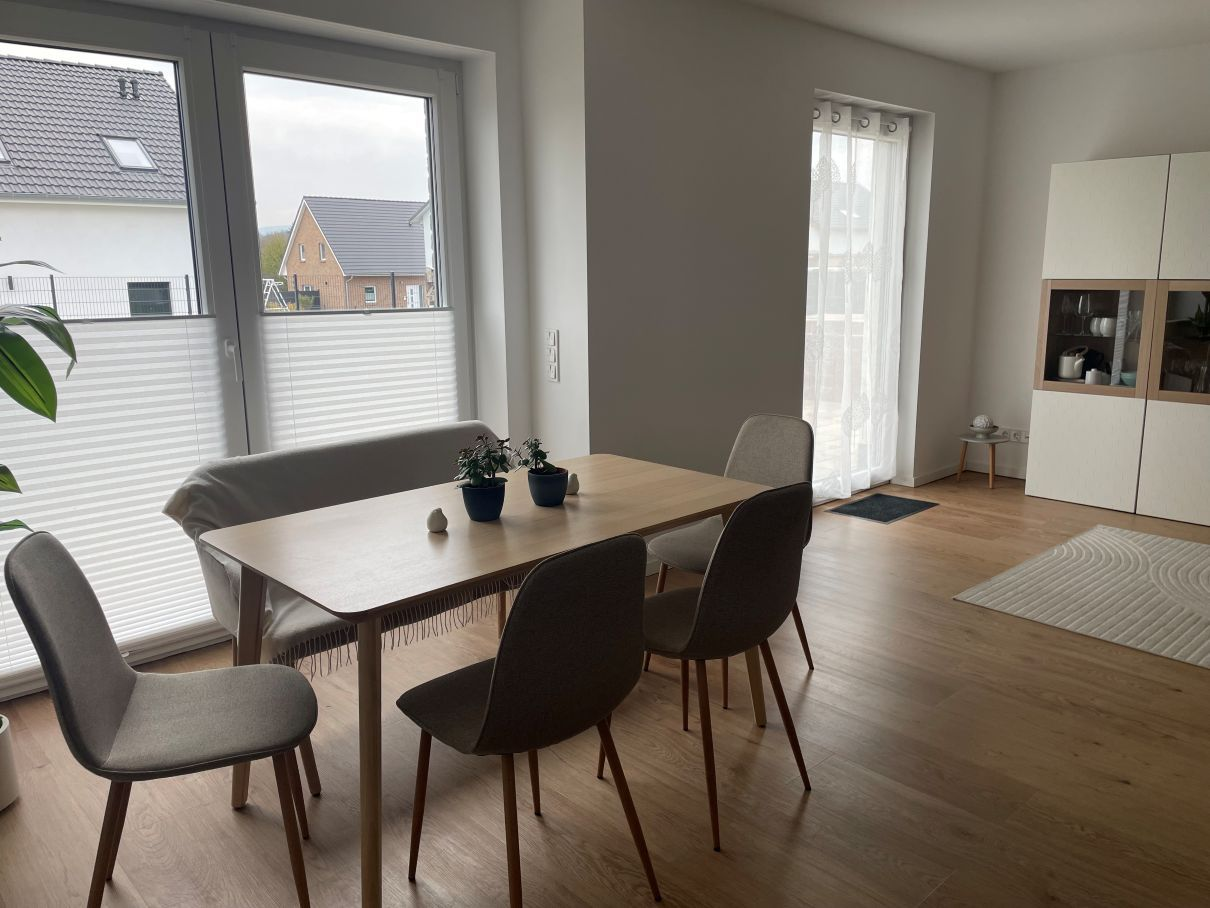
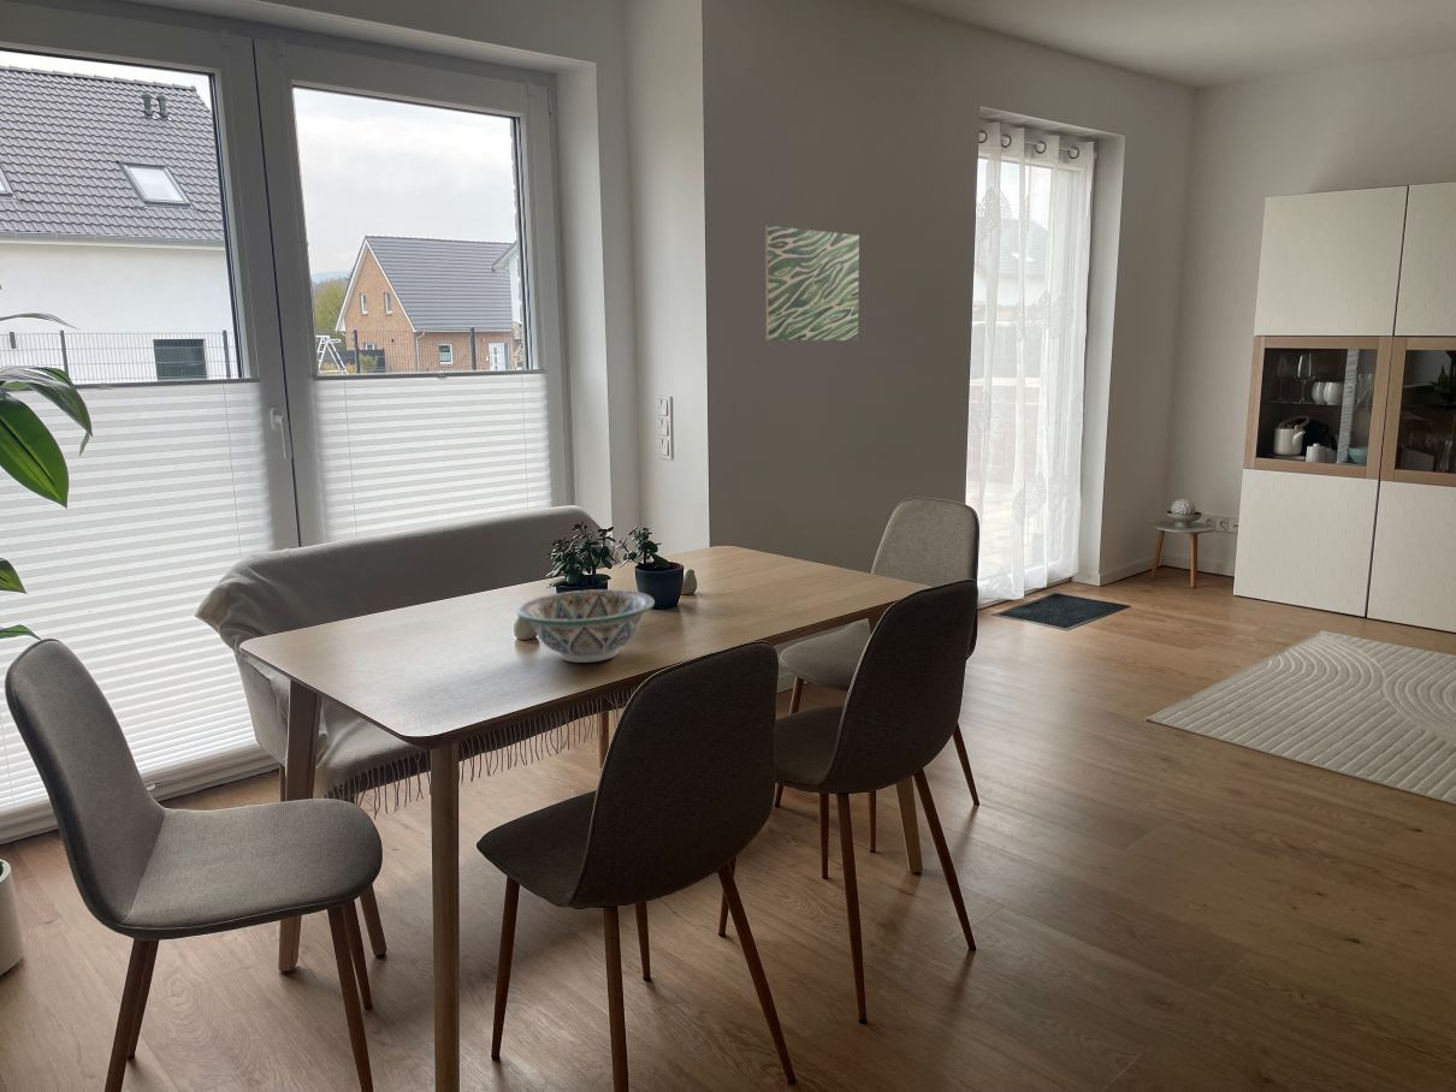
+ wall art (813, 285)
+ decorative bowl (586, 628)
